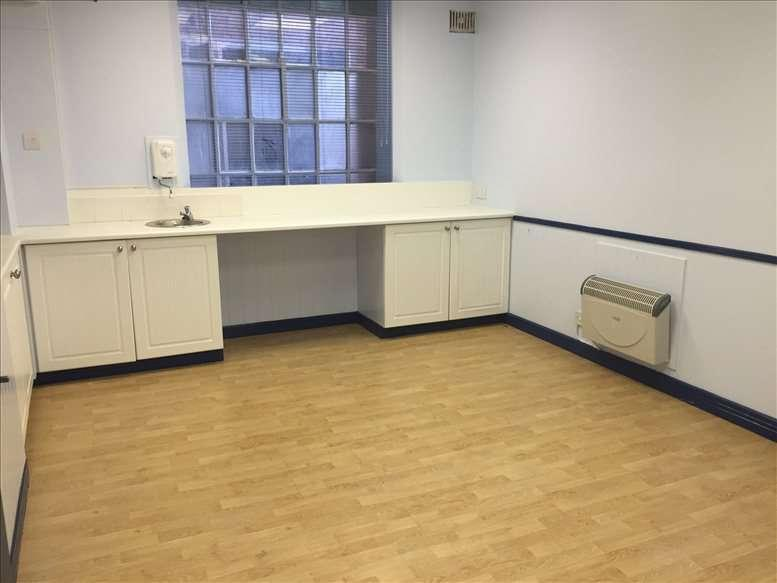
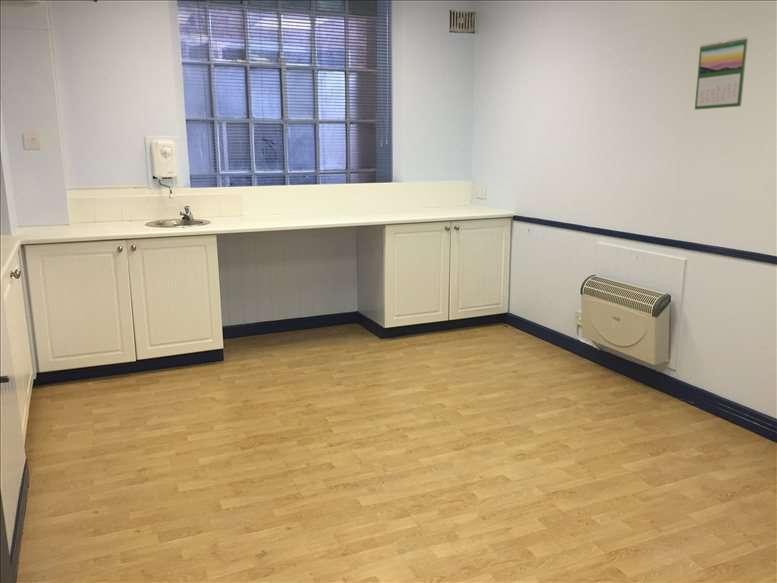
+ calendar (720, 74)
